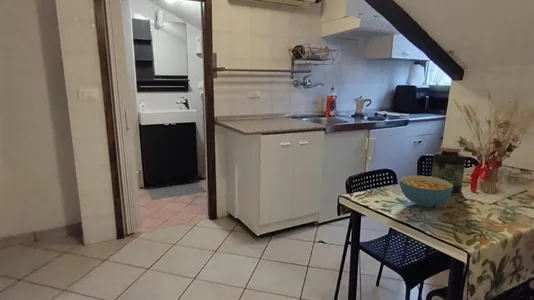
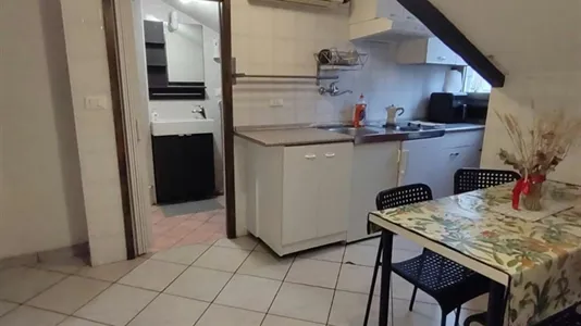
- jar (448, 167)
- cereal bowl (424, 193)
